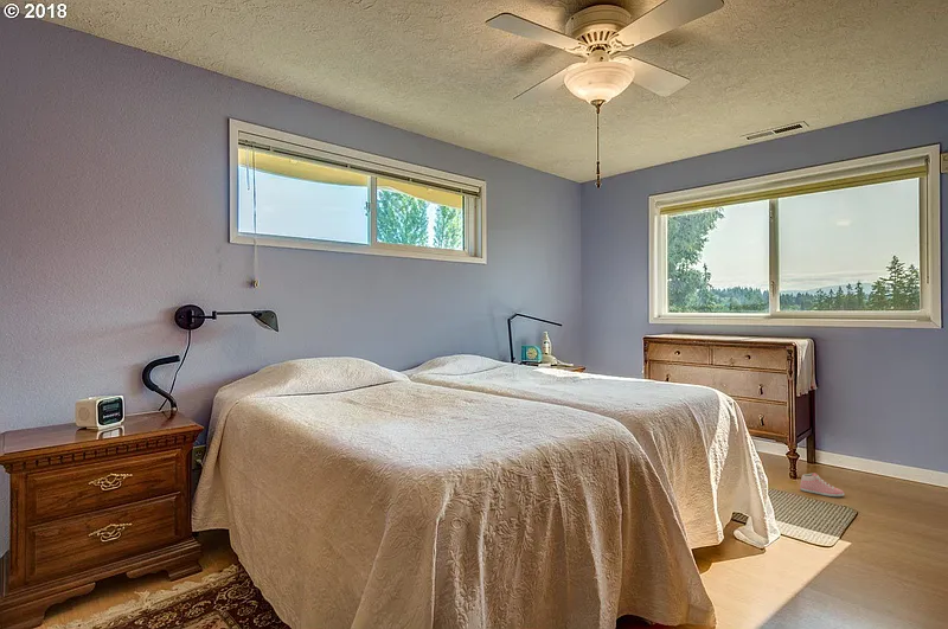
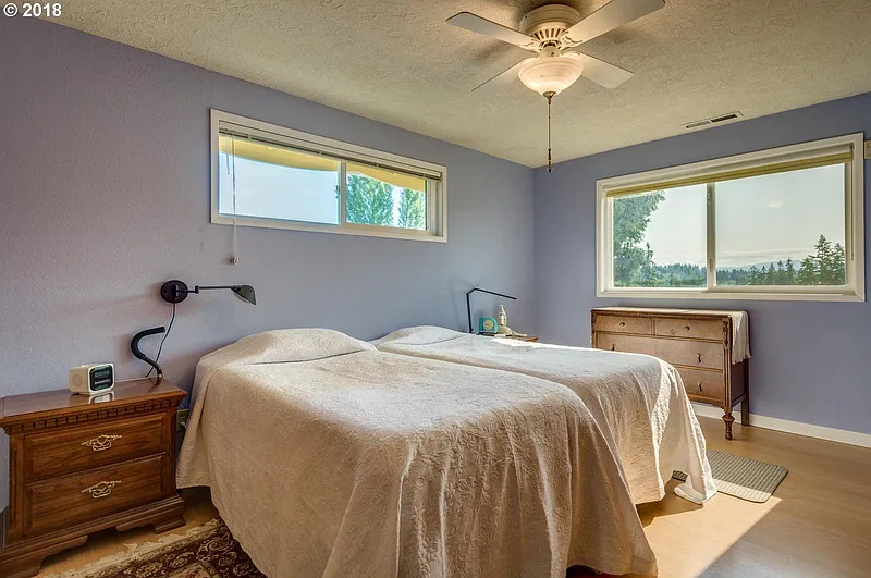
- sneaker (821, 483)
